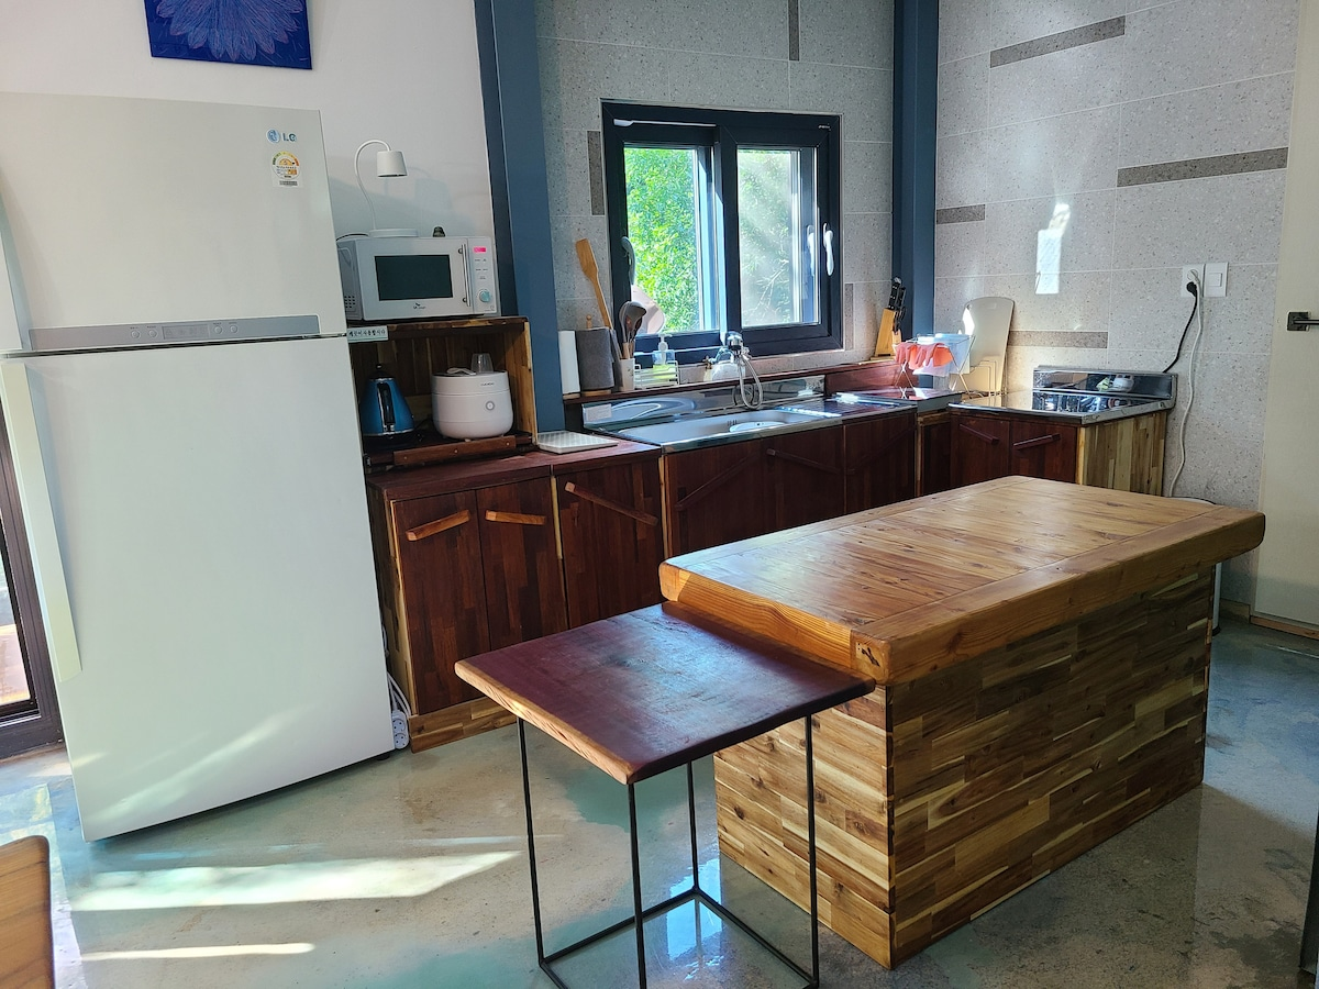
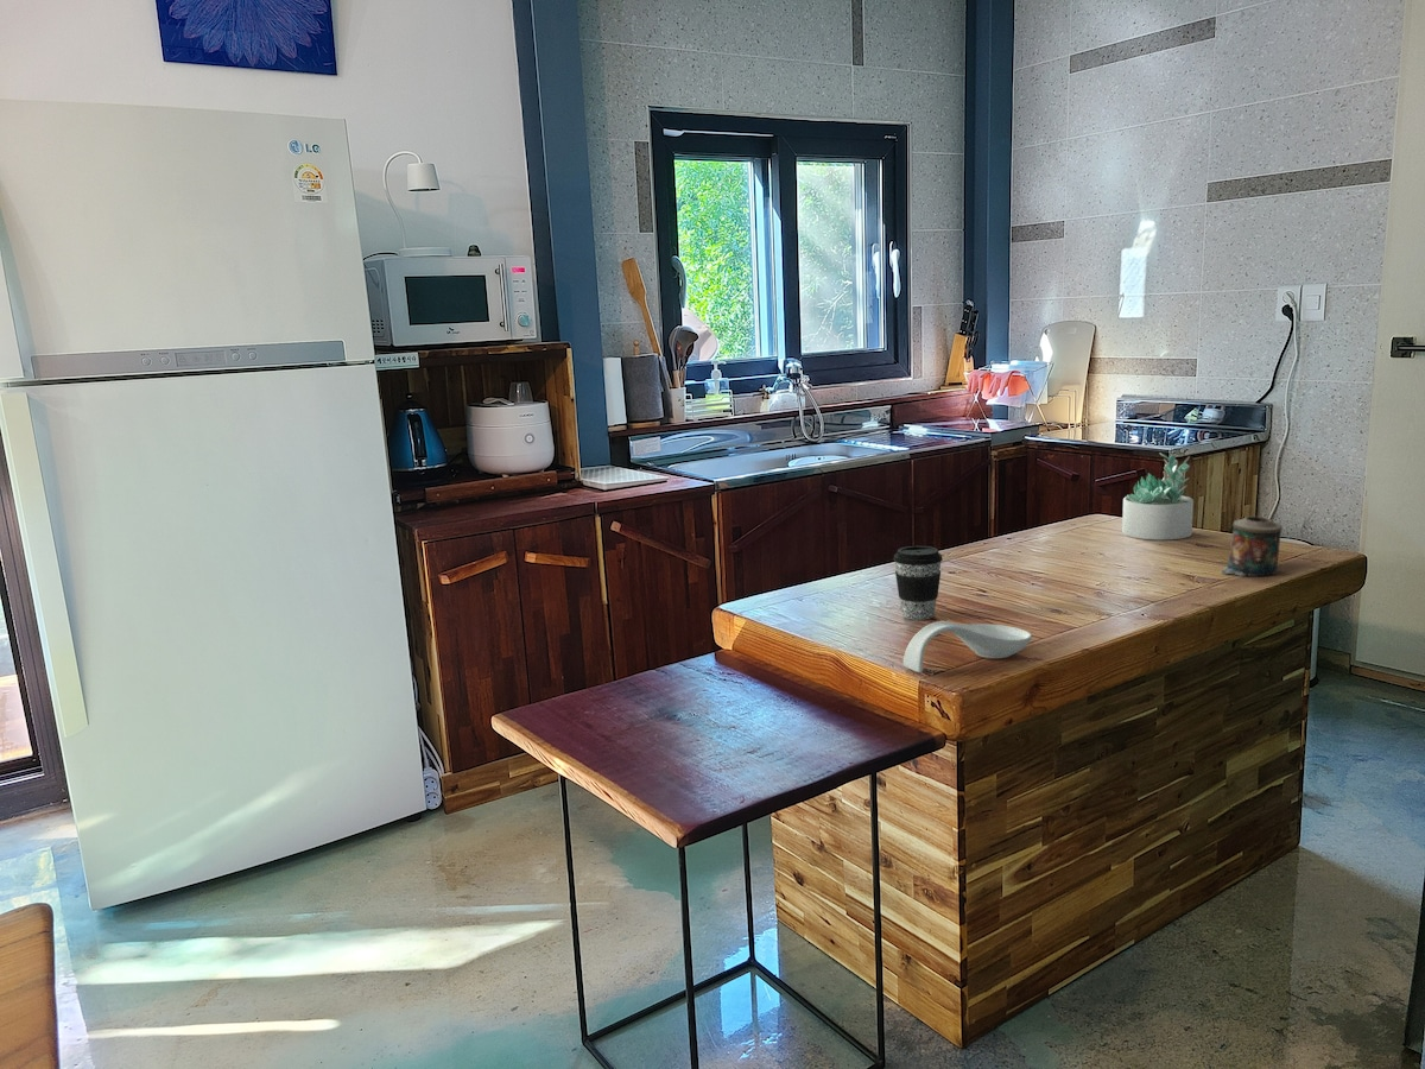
+ succulent plant (1155, 493)
+ coffee cup (918, 582)
+ candle (1247, 544)
+ spoon rest (968, 639)
